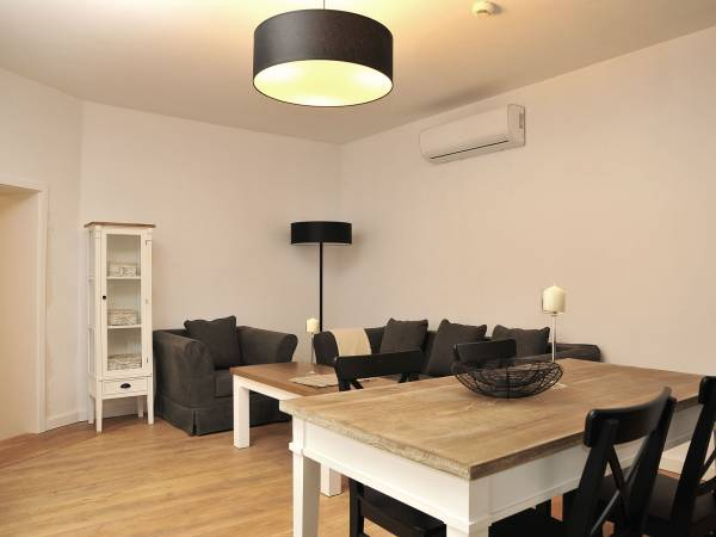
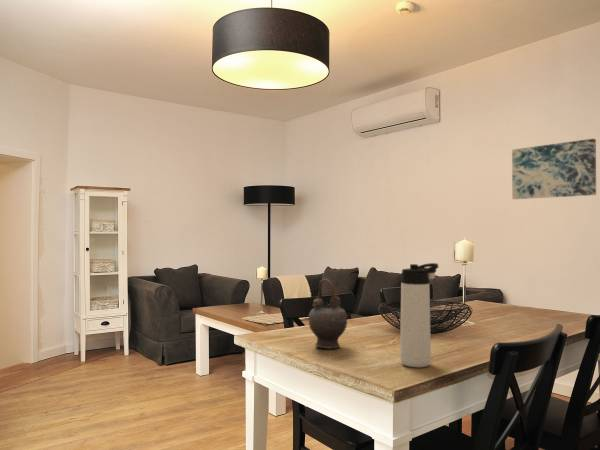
+ teapot (325, 312)
+ thermos bottle (420, 313)
+ wall art (551, 170)
